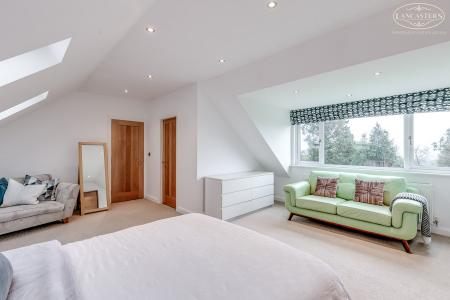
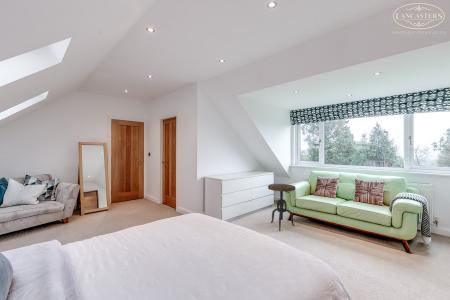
+ side table (281, 206)
